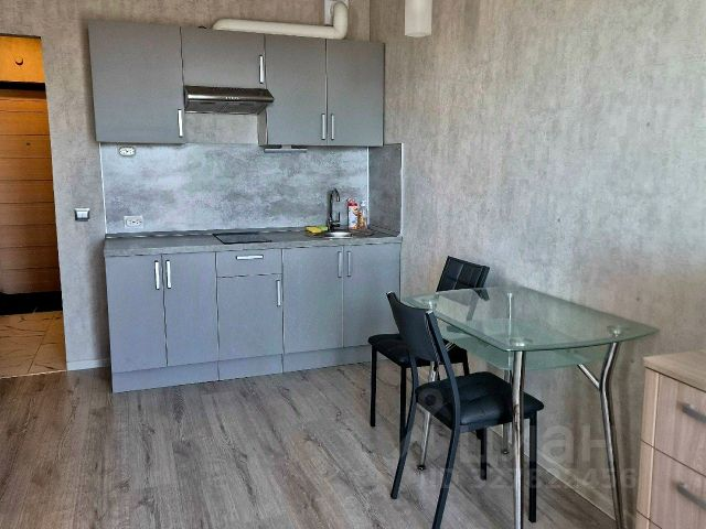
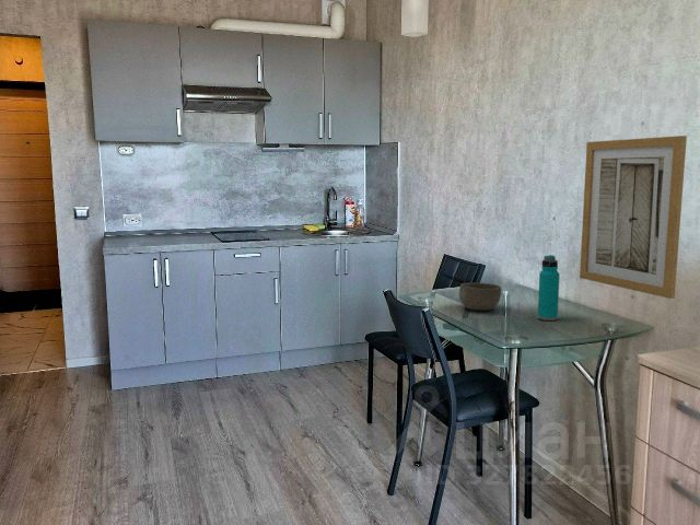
+ wall art (627, 214)
+ bowl (479, 296)
+ water bottle (548, 287)
